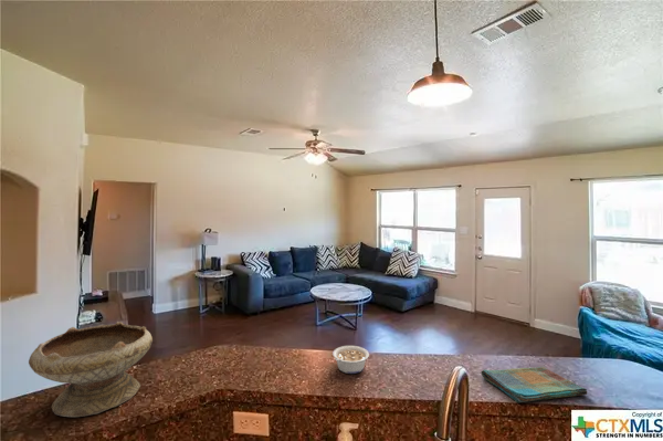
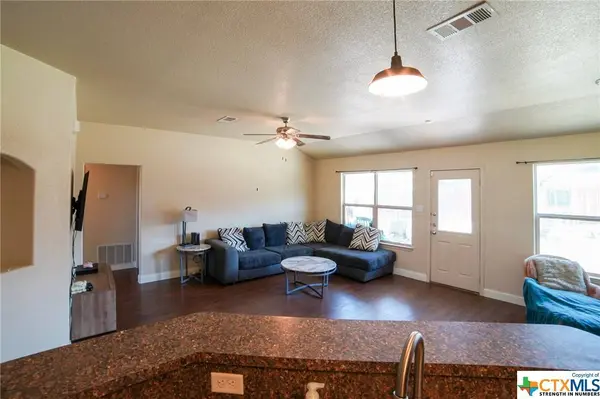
- bowl (95, 365)
- legume (350, 359)
- dish towel (530, 381)
